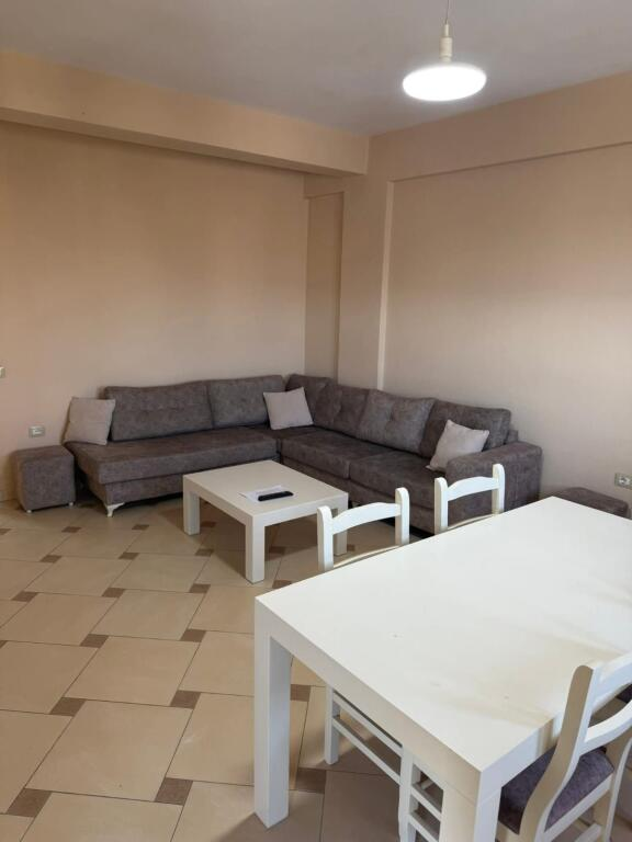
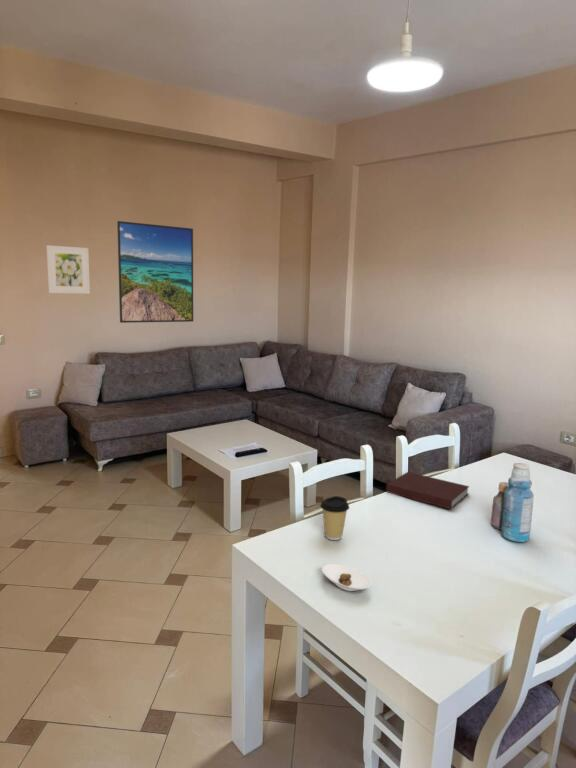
+ coffee cup (334, 518)
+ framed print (68, 270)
+ saucer (345, 579)
+ bottle (512, 497)
+ notebook (427, 489)
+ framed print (157, 274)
